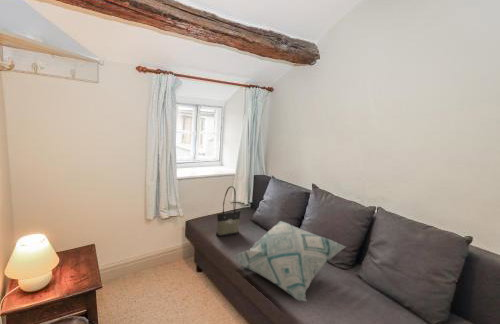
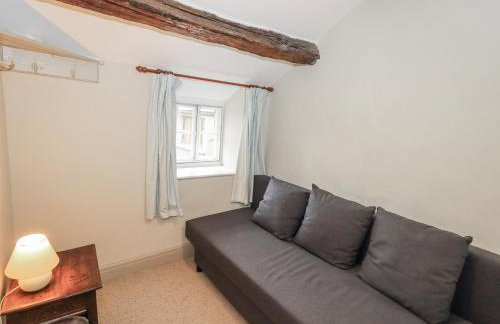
- decorative pillow (289, 254)
- tote bag (230, 212)
